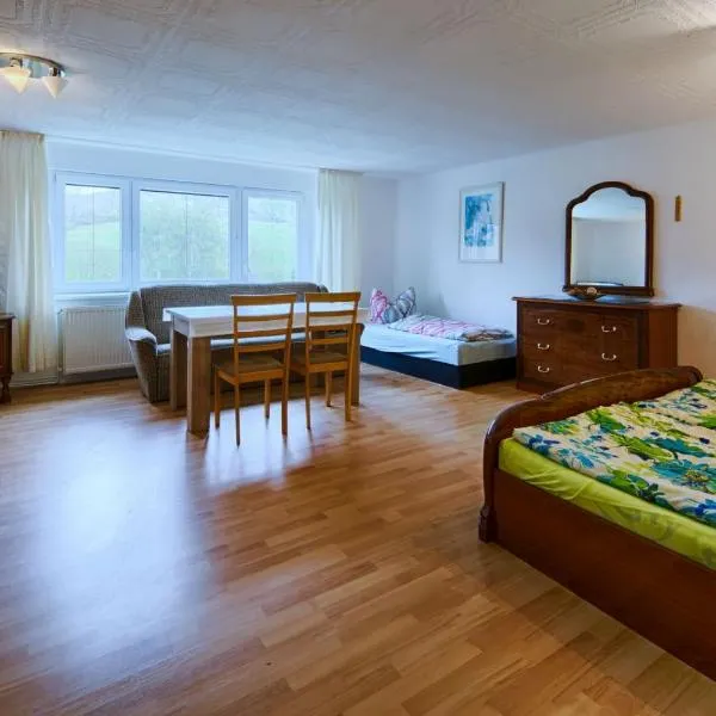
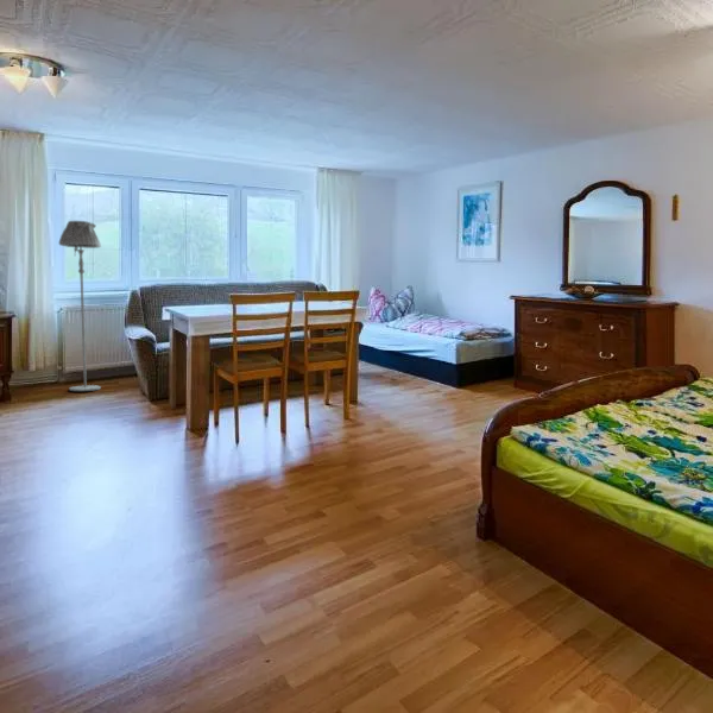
+ floor lamp (82, 307)
